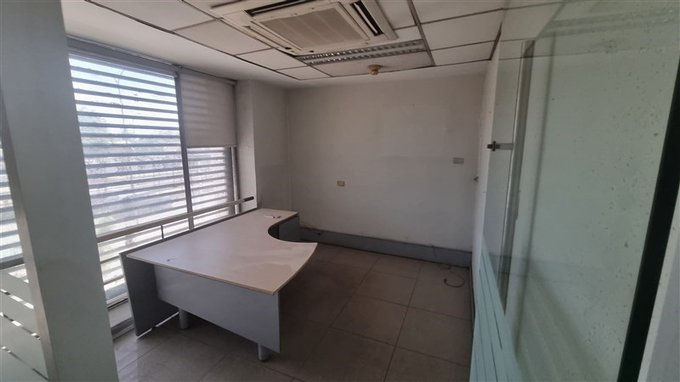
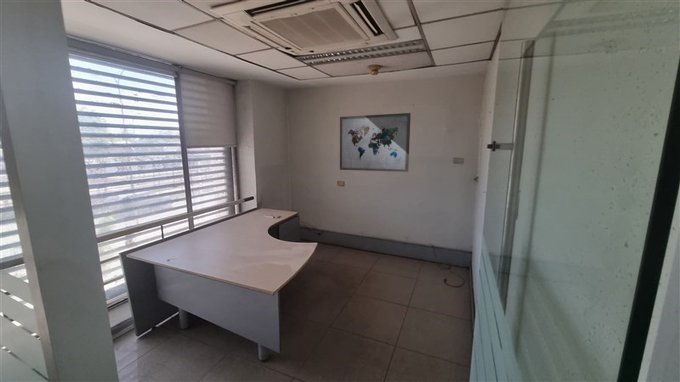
+ wall art (372, 143)
